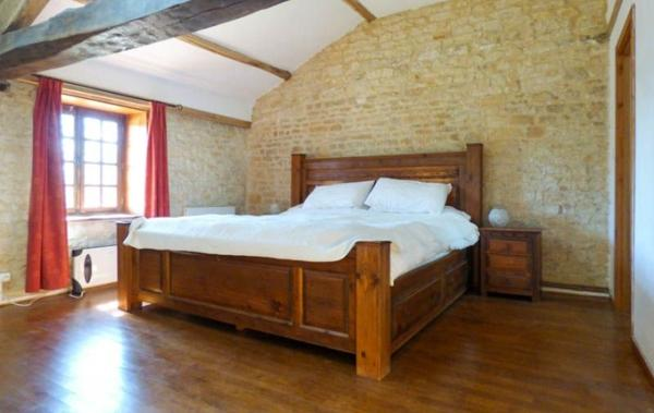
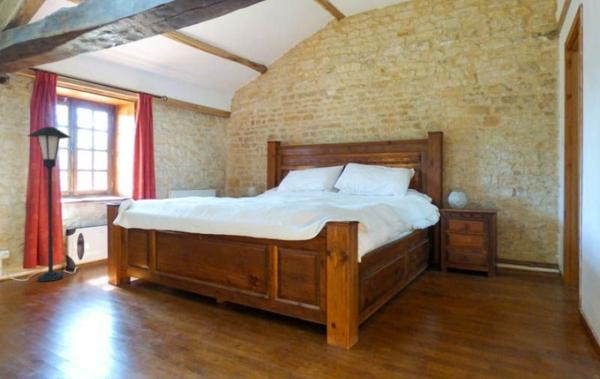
+ floor lamp (50, 203)
